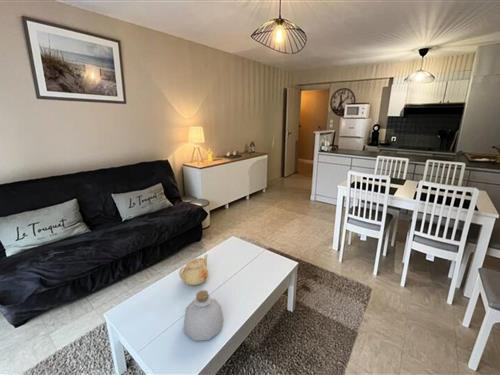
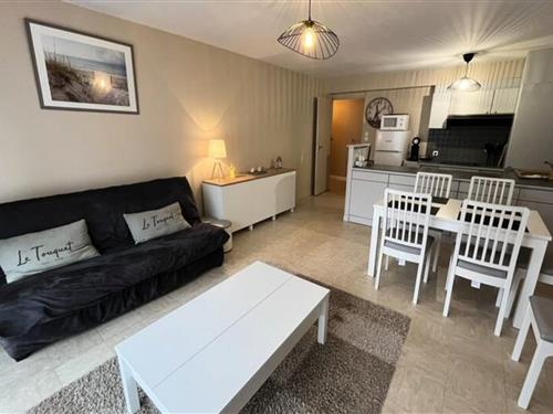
- bottle (202, 311)
- teapot (194, 269)
